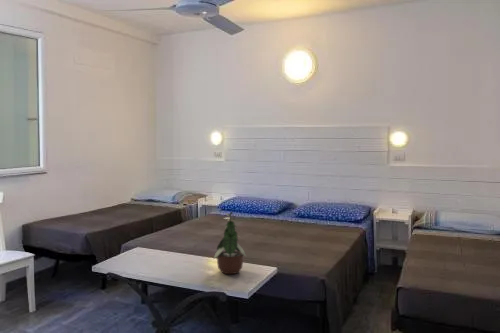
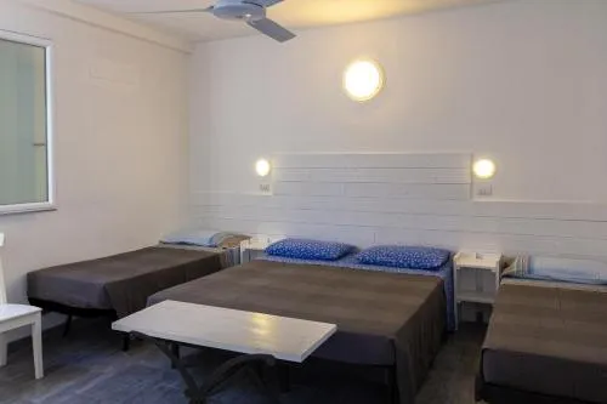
- potted plant (229, 241)
